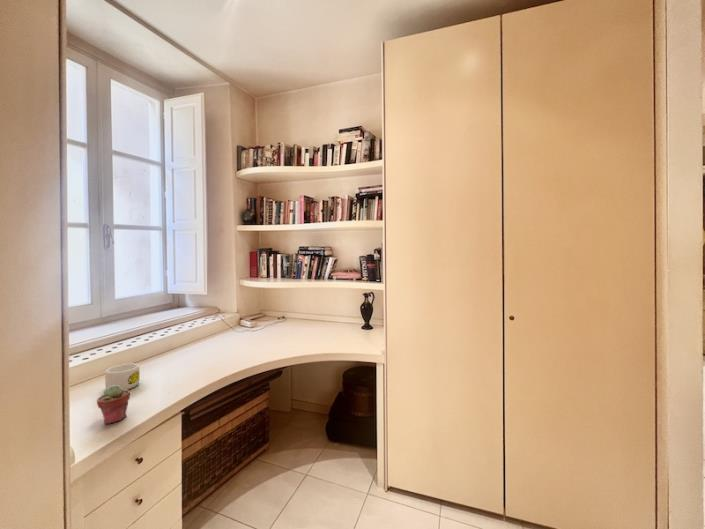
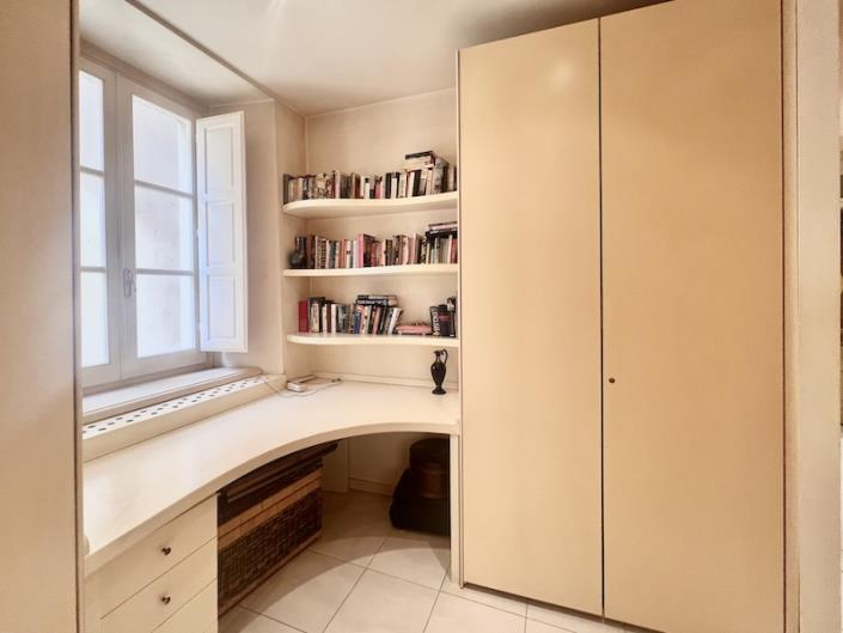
- potted succulent (114, 402)
- mug (123, 377)
